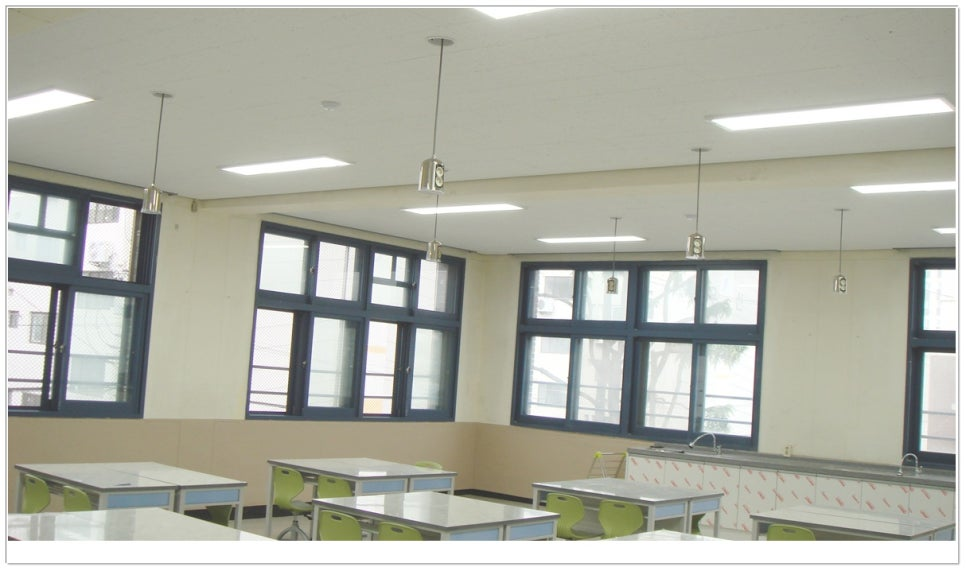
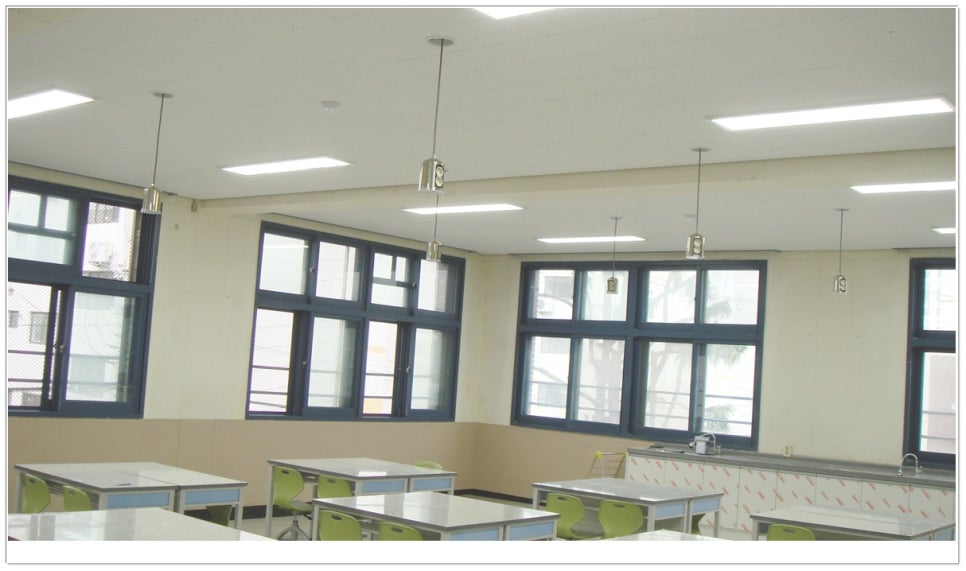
+ roll-top bag (702, 445)
